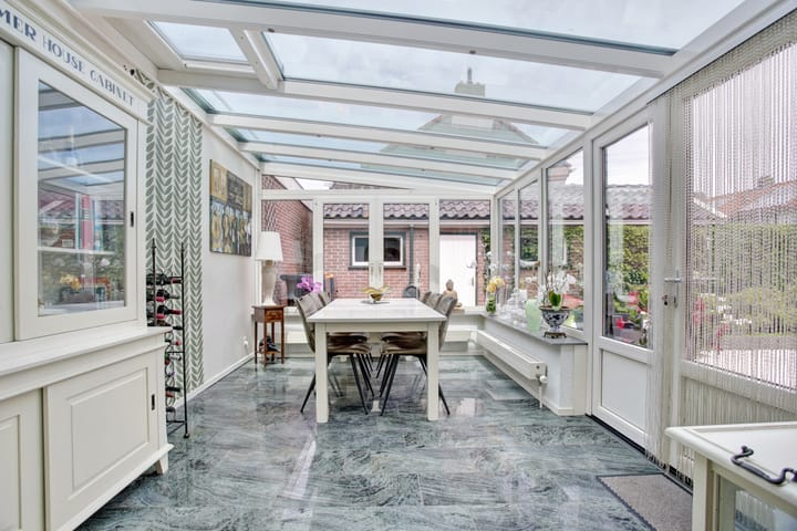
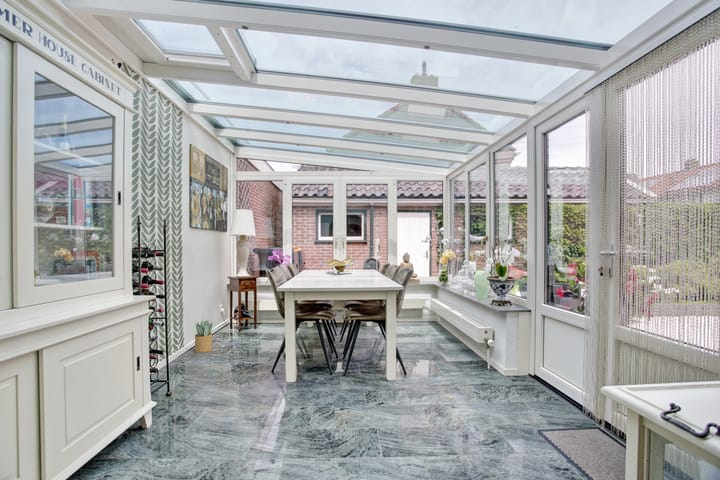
+ potted plant (202, 336)
